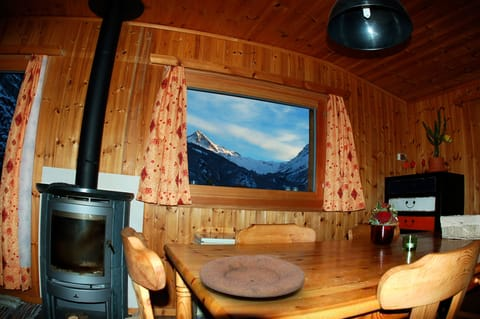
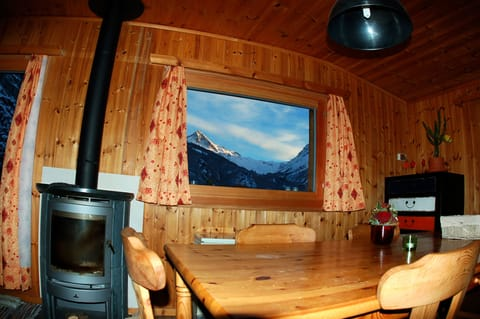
- plate (251, 276)
